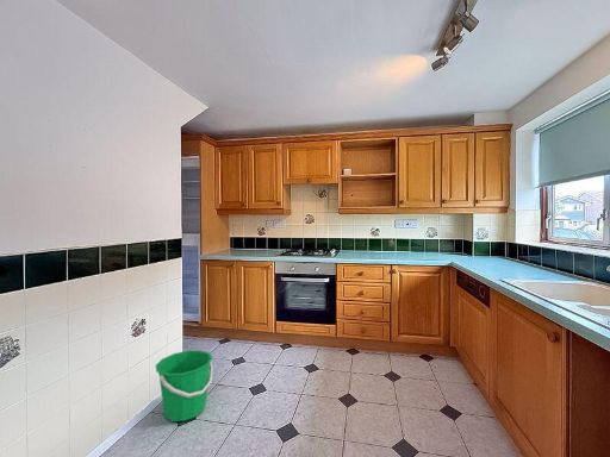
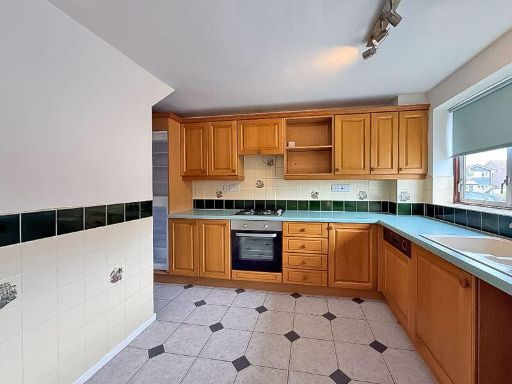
- bucket (185, 386)
